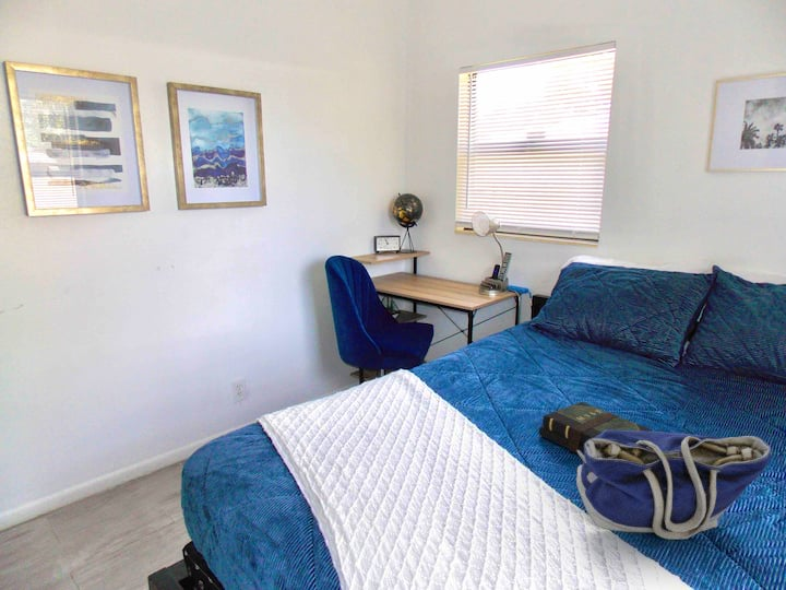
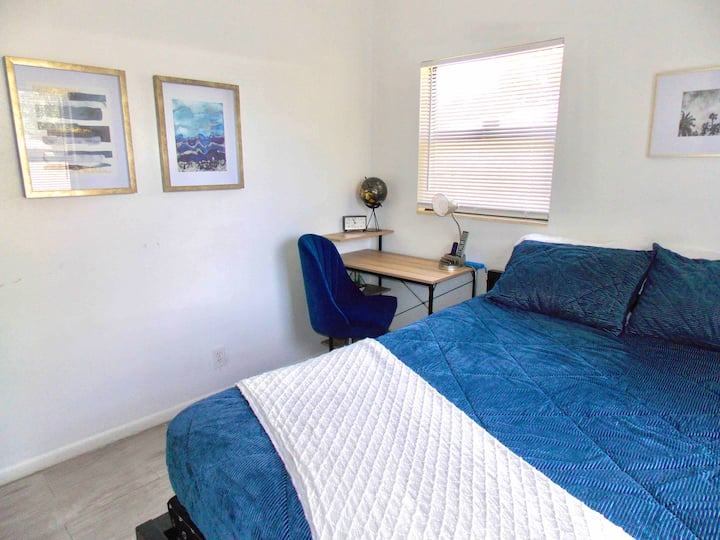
- book (595, 433)
- tote bag (657, 475)
